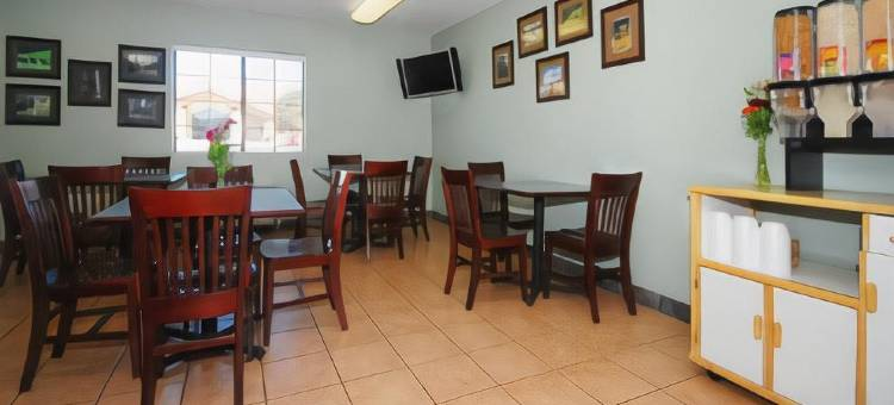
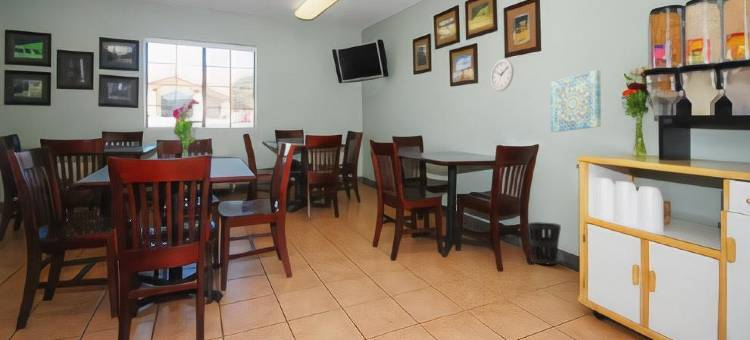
+ wall art (574, 103)
+ wastebasket (543, 242)
+ wall clock (501, 75)
